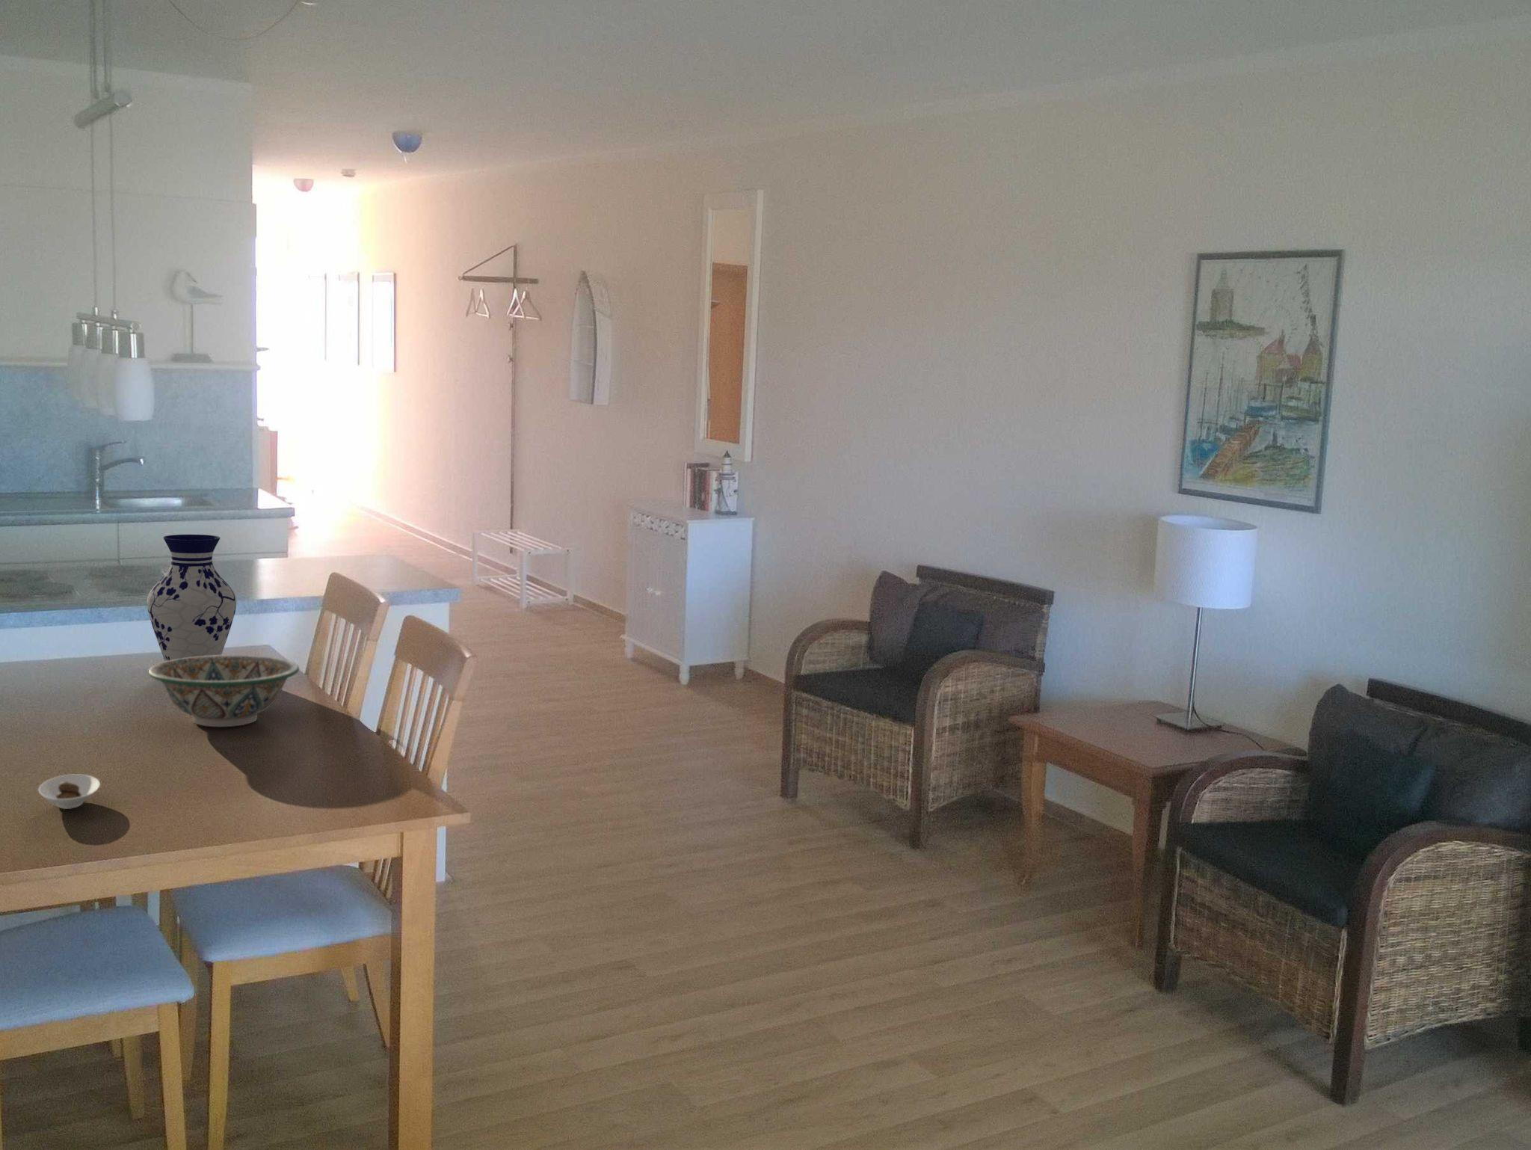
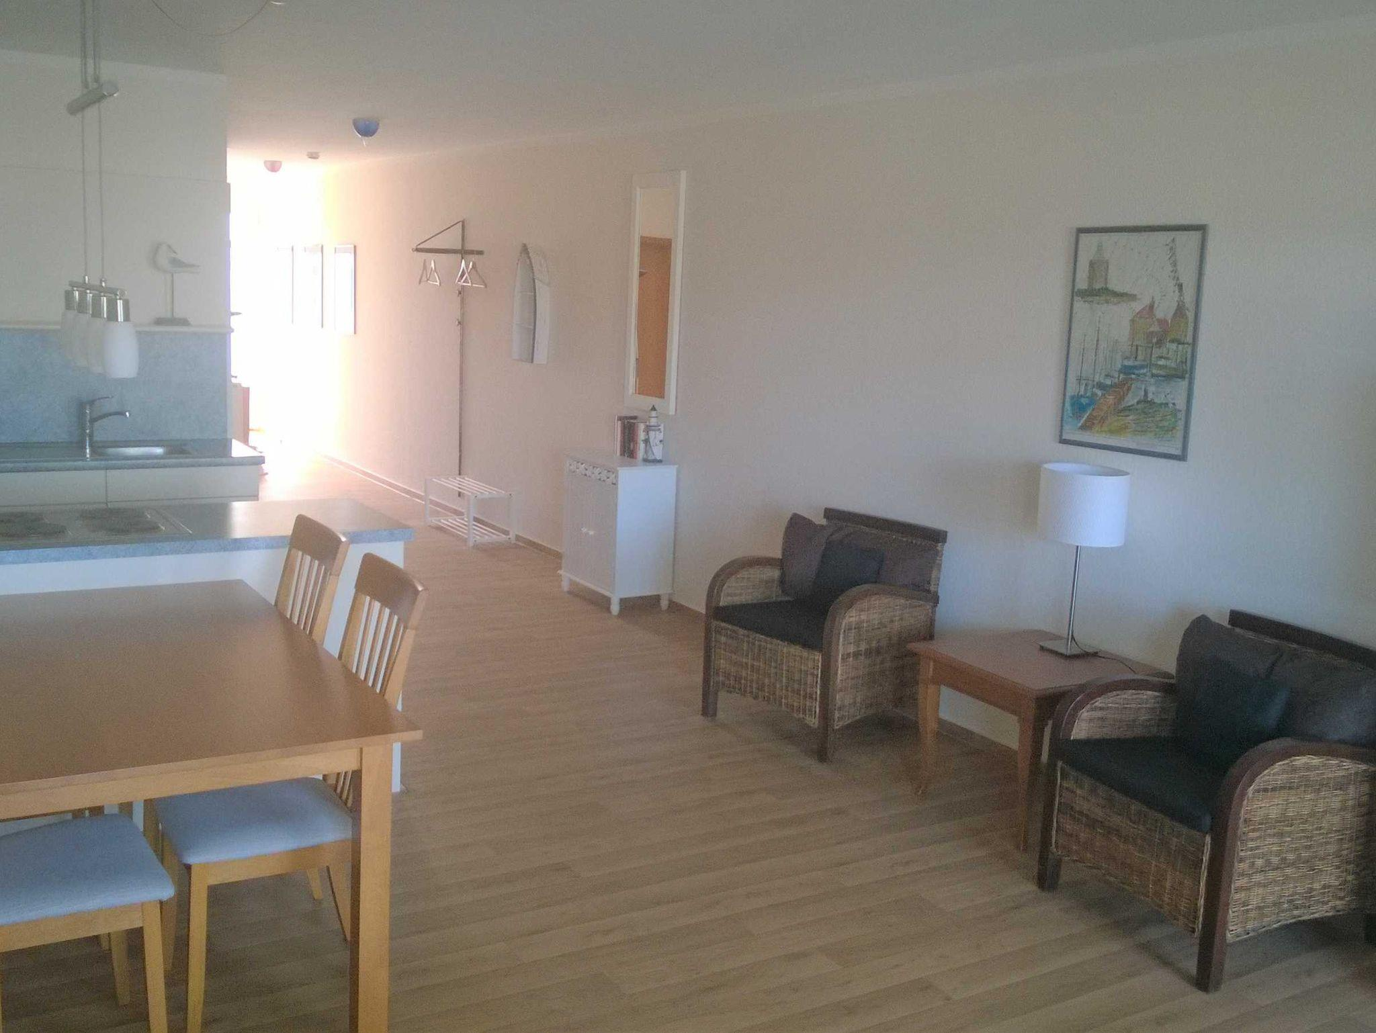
- decorative bowl (225, 693)
- saucer (70, 792)
- vase (192, 602)
